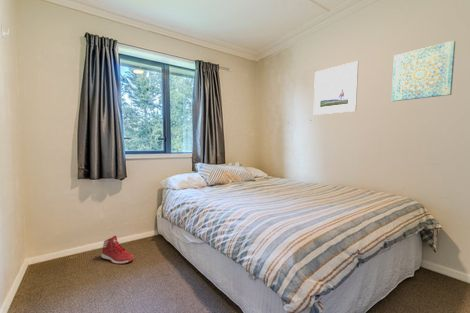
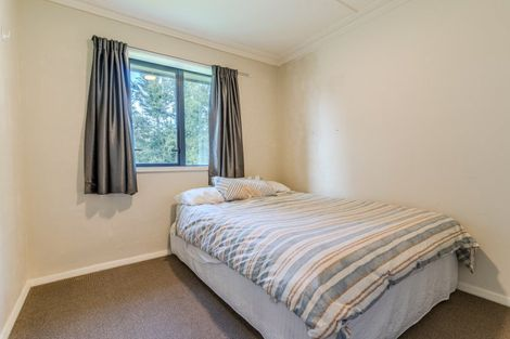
- wall art (420, 73)
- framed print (334, 90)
- sneaker (117, 248)
